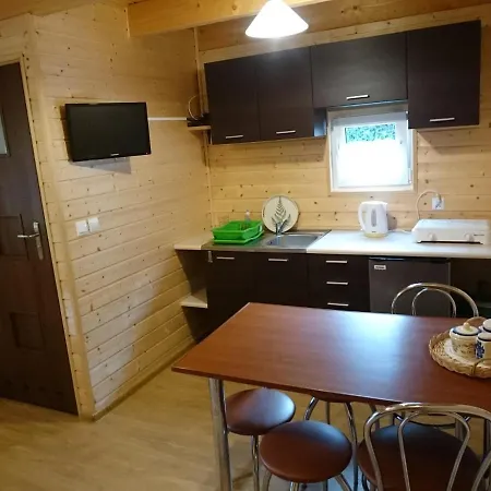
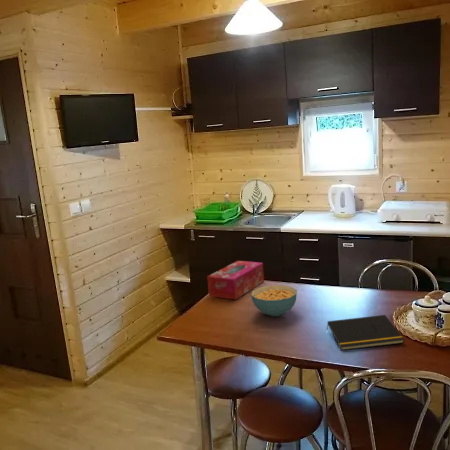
+ notepad (364, 331)
+ tissue box (236, 278)
+ cereal bowl (274, 303)
